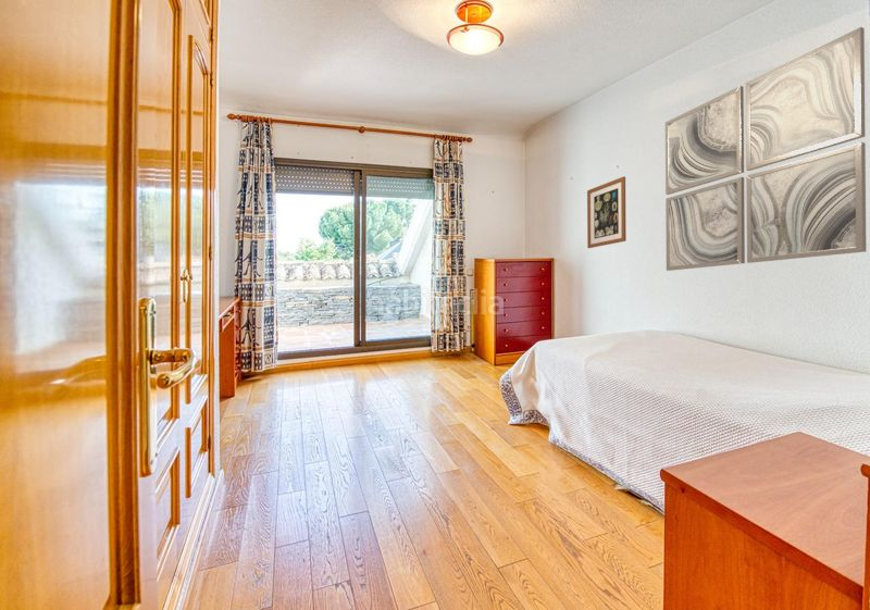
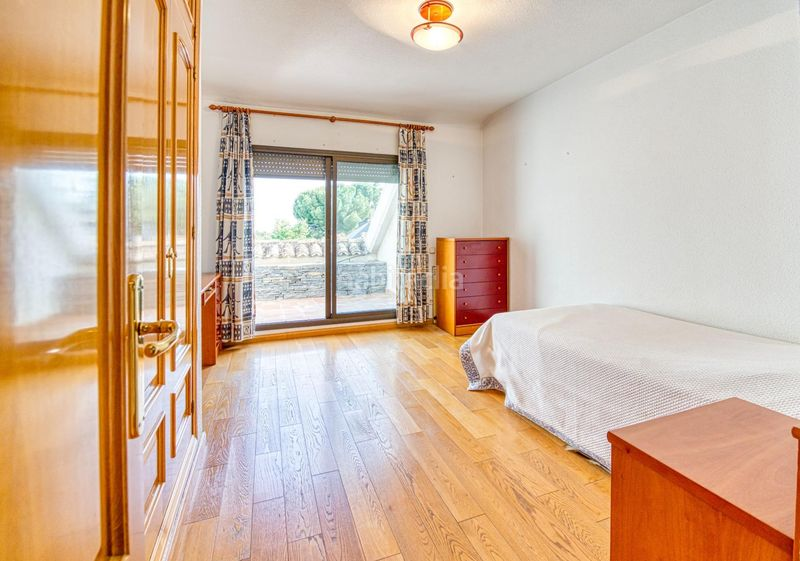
- wall art (746, 175)
- wall art (605, 214)
